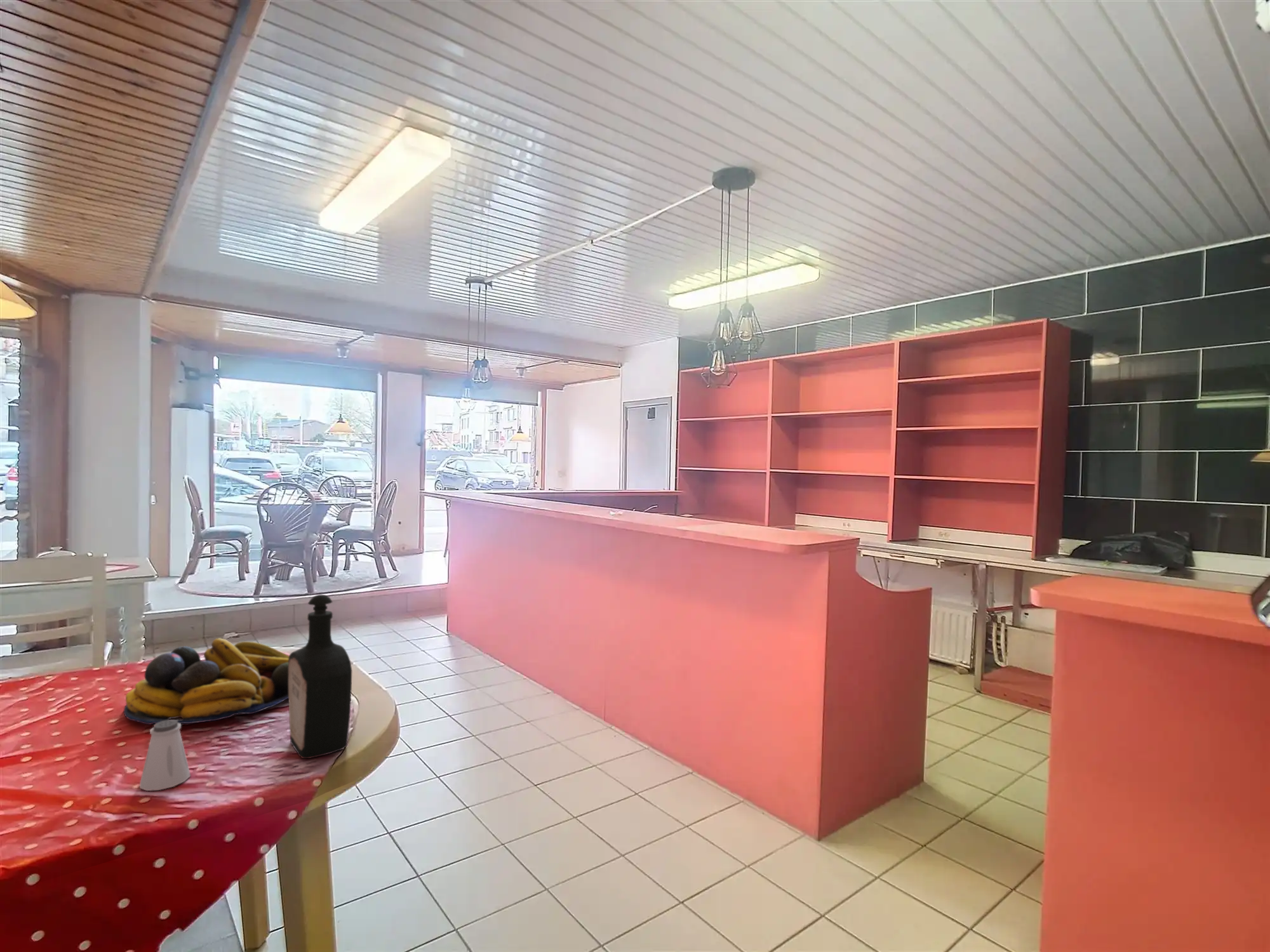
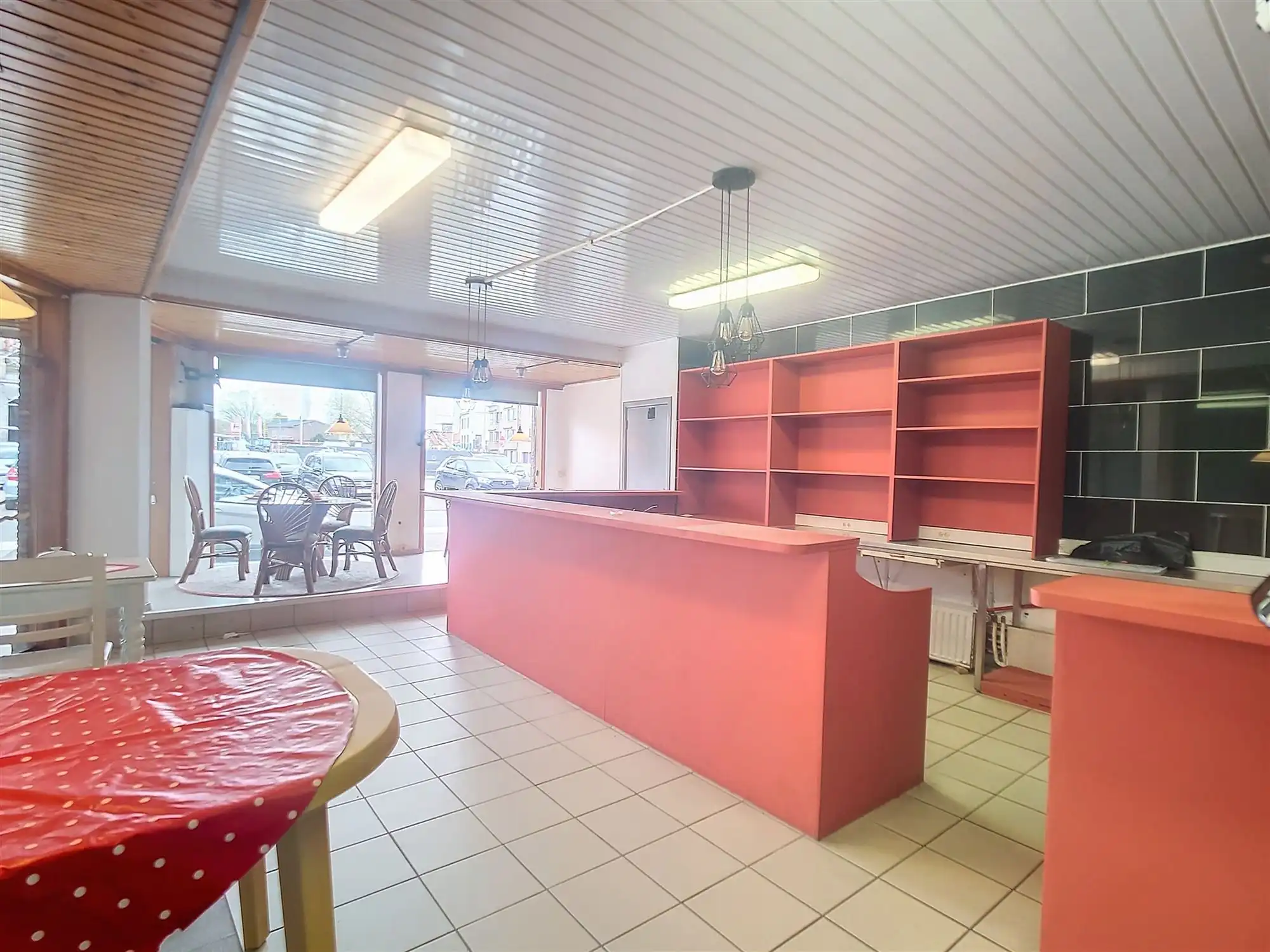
- bottle (319, 670)
- saltshaker (165, 751)
- fruit bowl (220, 670)
